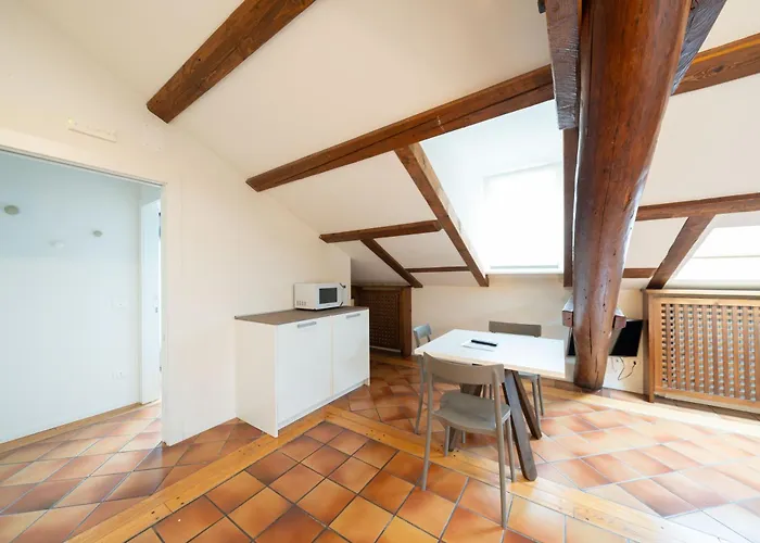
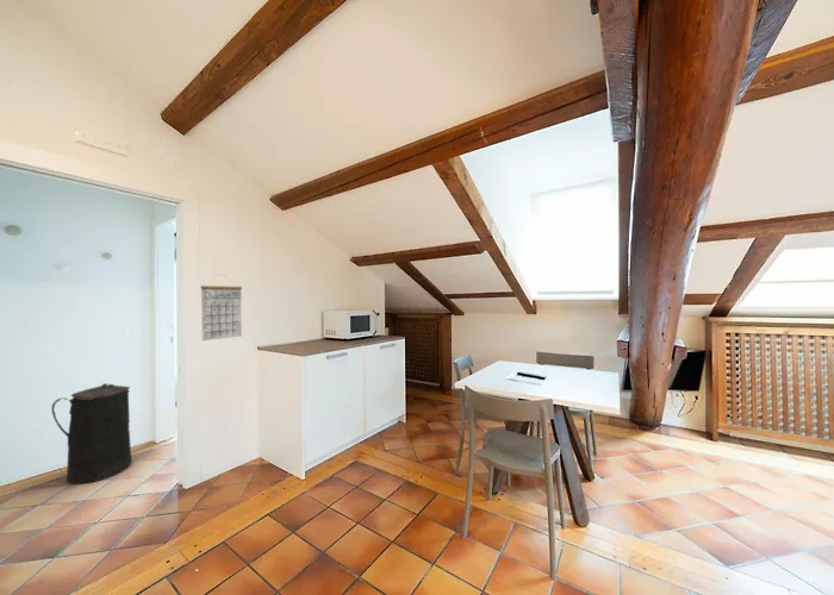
+ calendar (222, 306)
+ trash can (95, 428)
